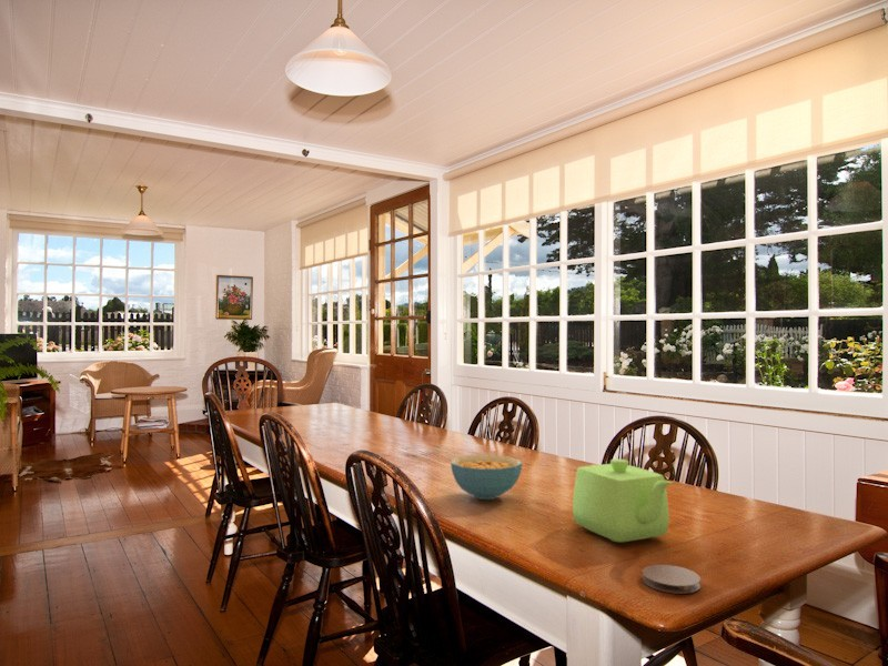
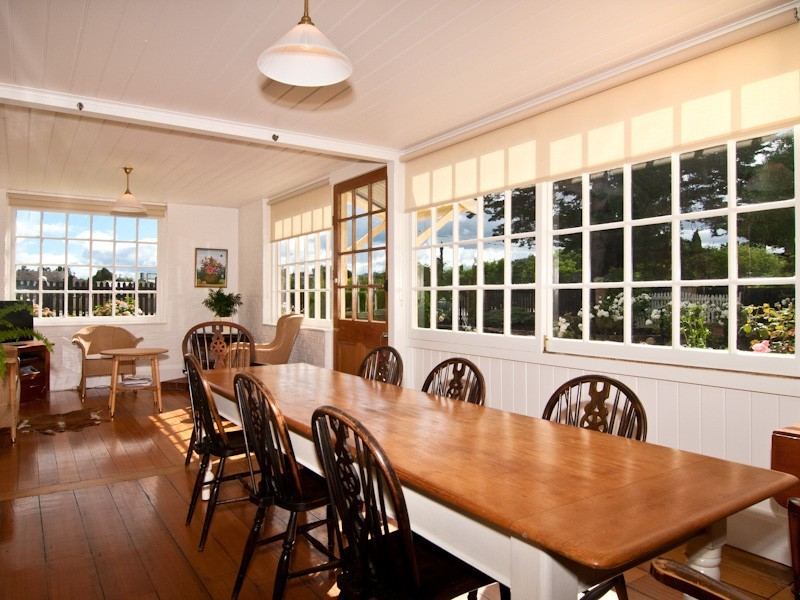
- cereal bowl (485, 478)
- teapot (625, 498)
- coaster (670, 578)
